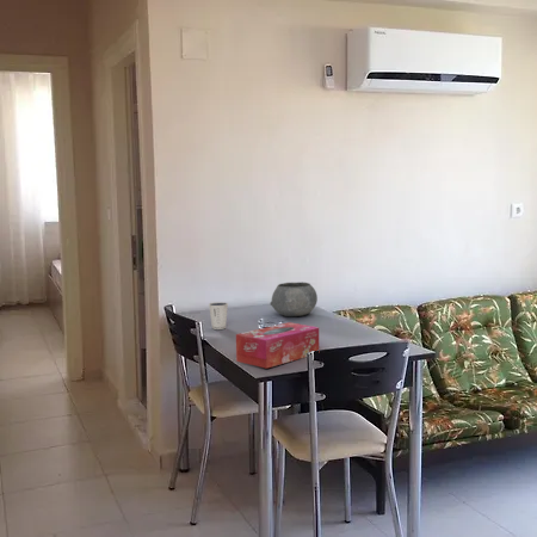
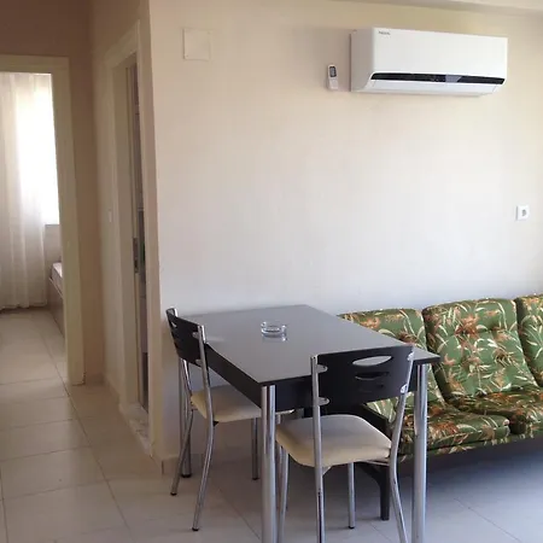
- tissue box (278, 344)
- dixie cup (218, 315)
- bowl (294, 300)
